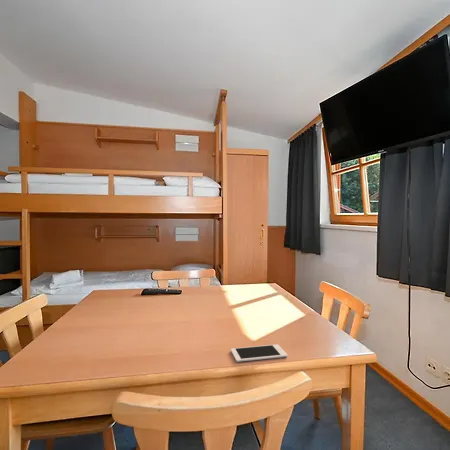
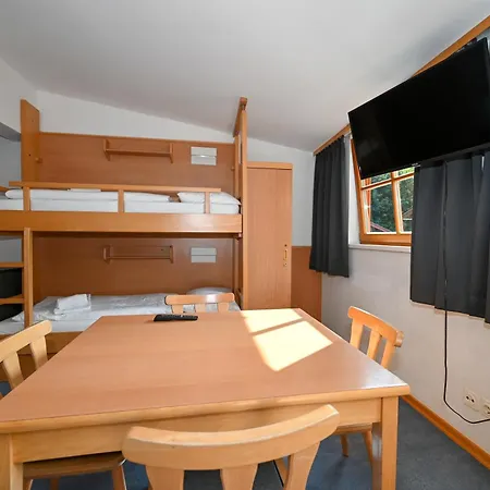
- cell phone (258, 352)
